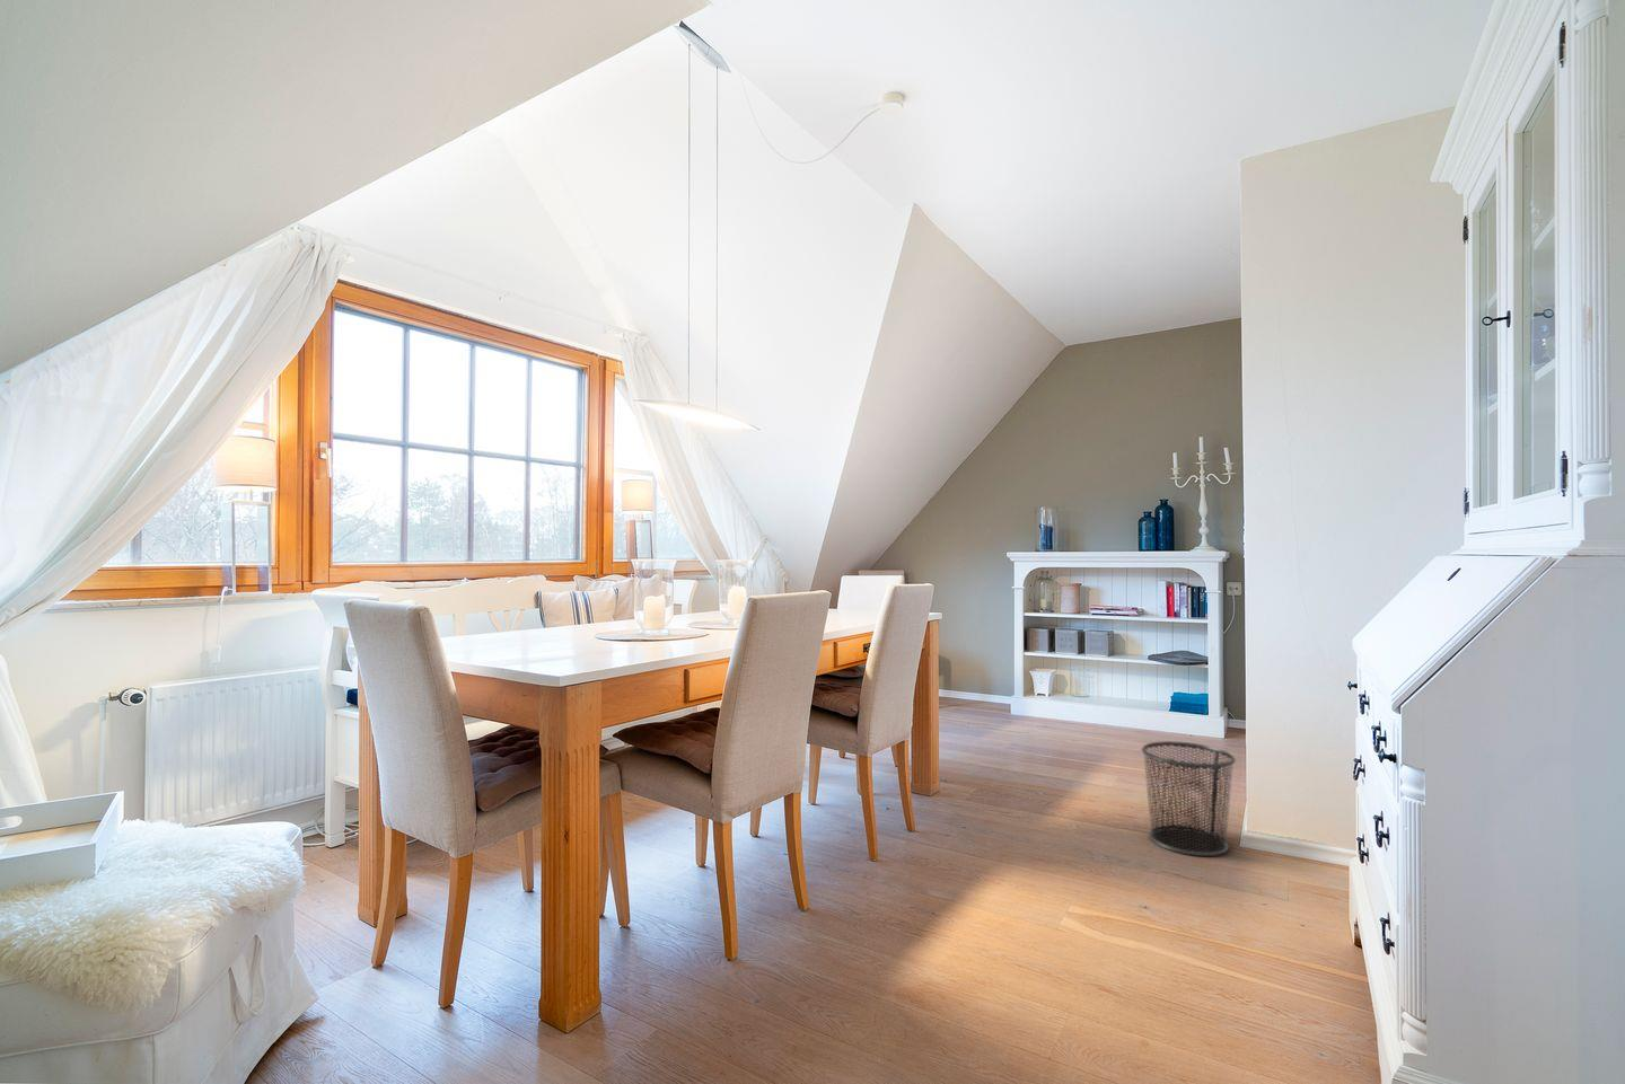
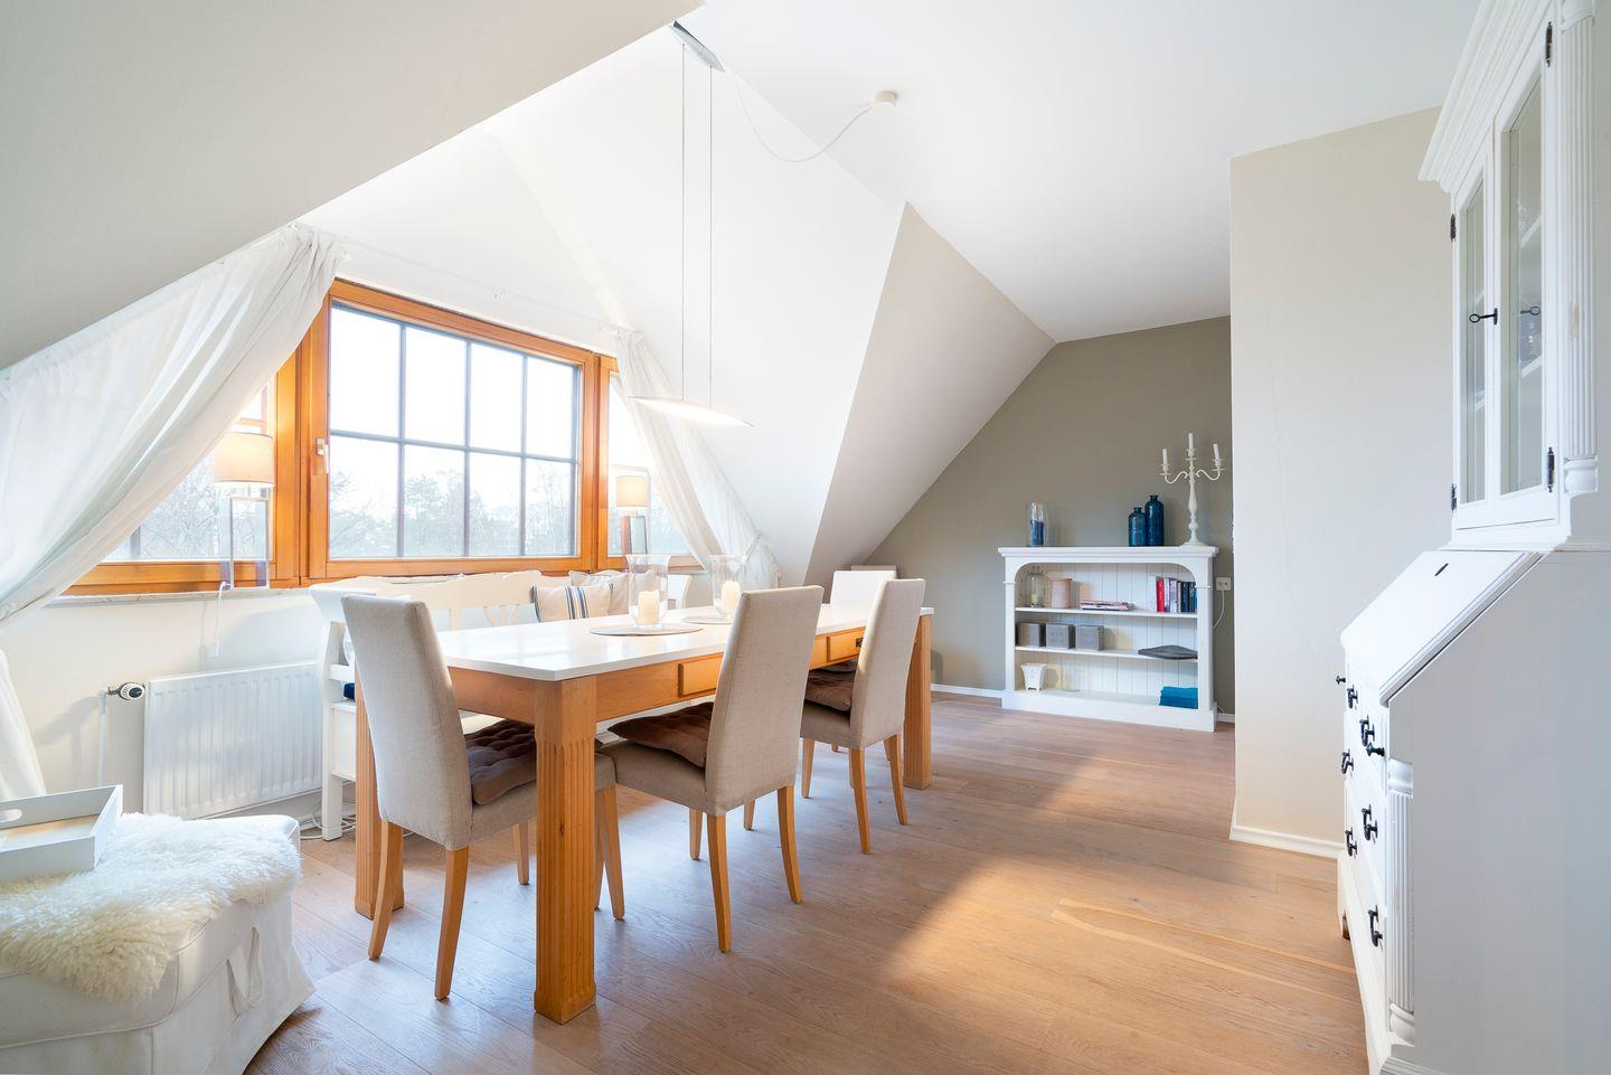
- waste bin (1187, 796)
